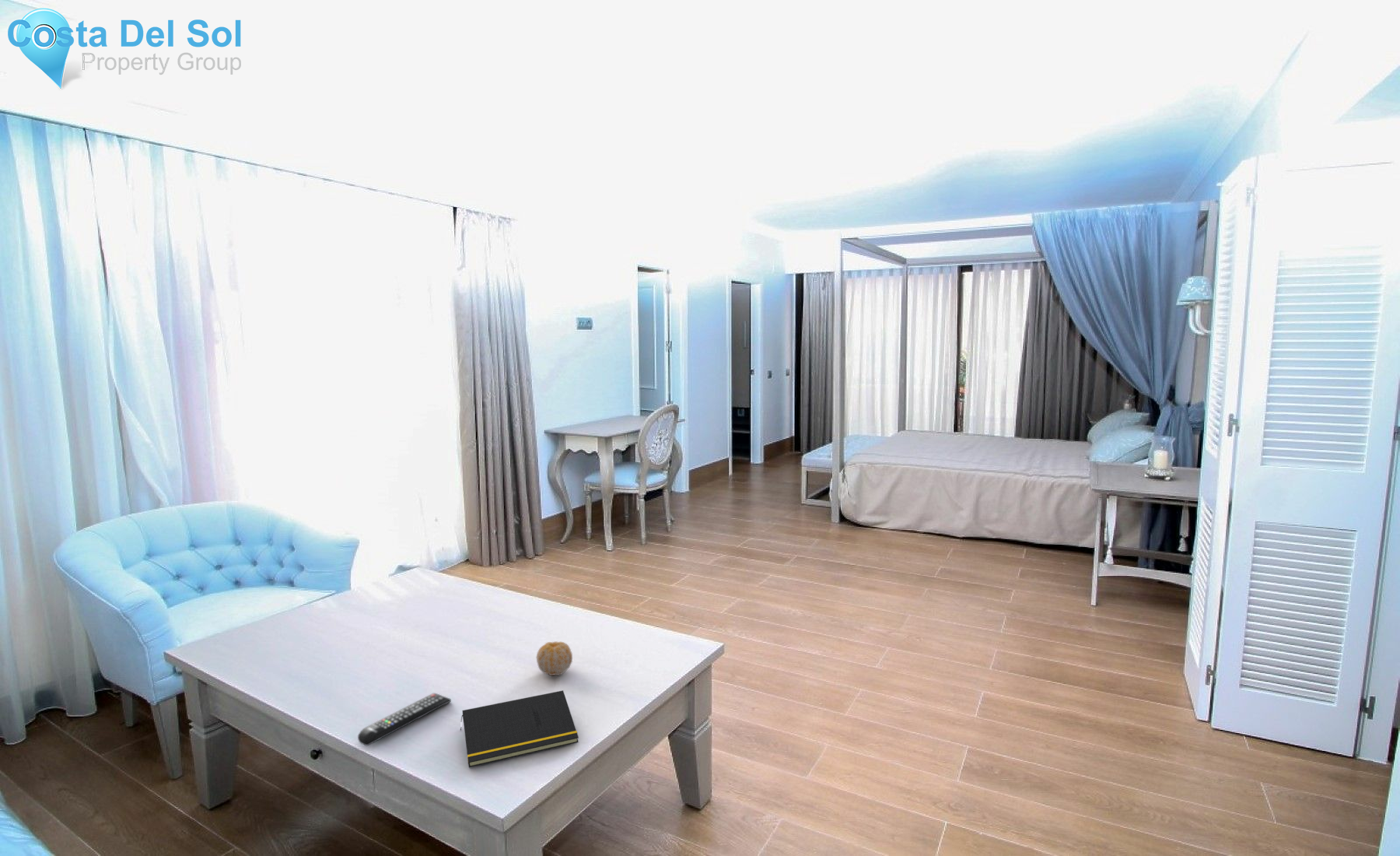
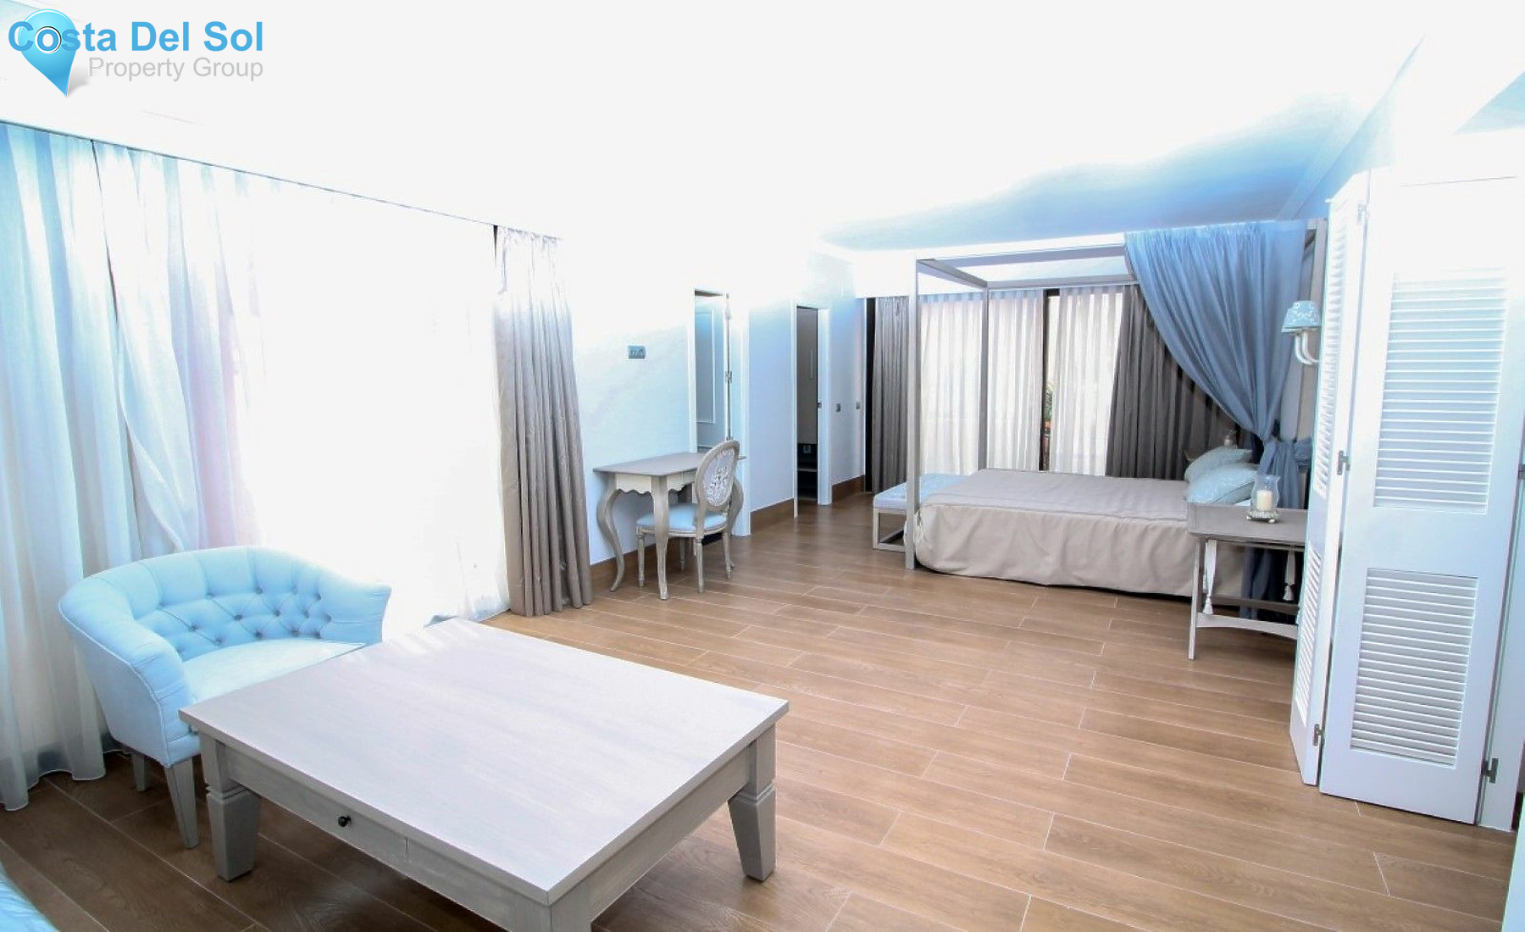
- remote control (407, 717)
- fruit (554, 658)
- notepad (519, 726)
